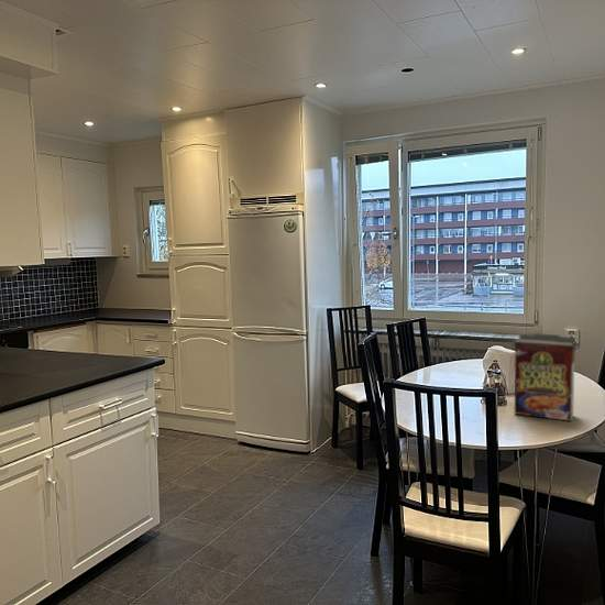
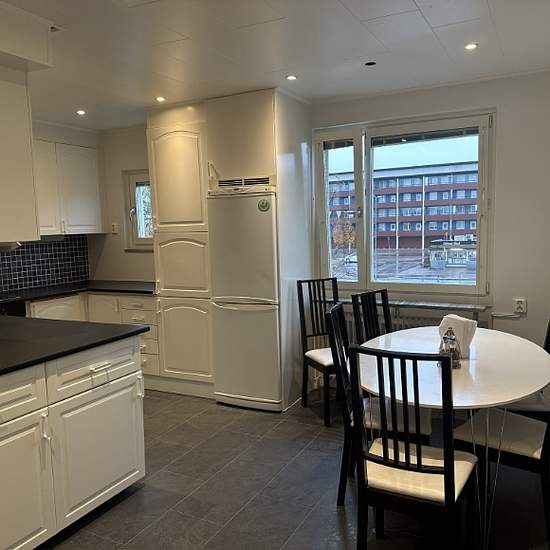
- cereal box (543, 375)
